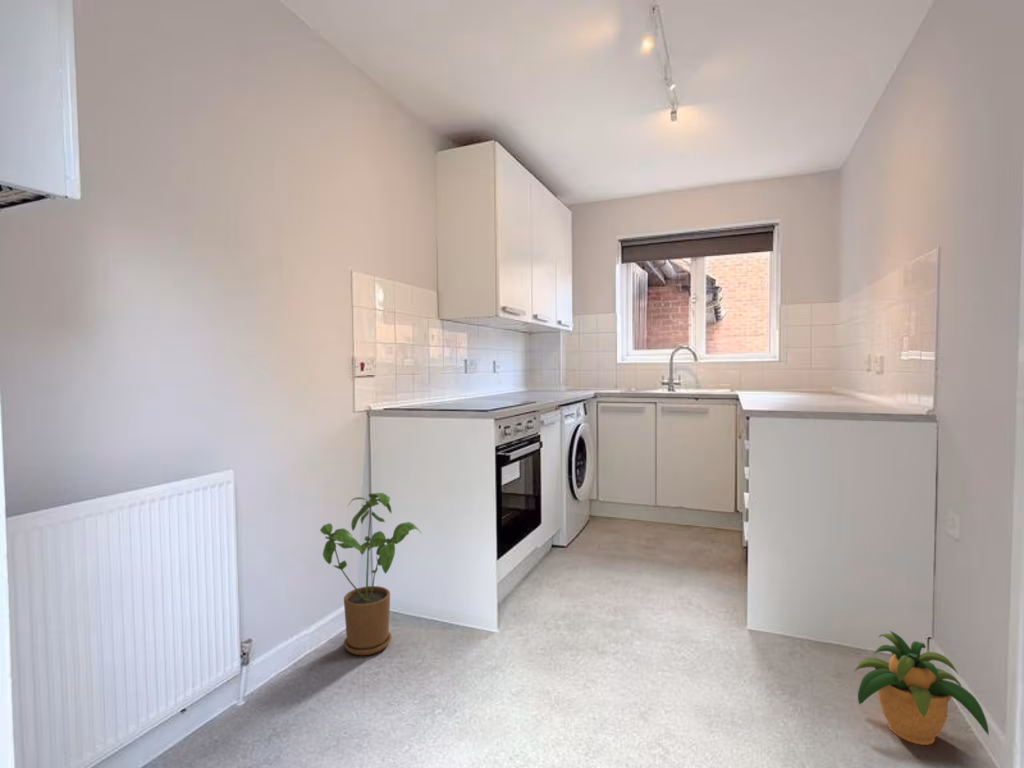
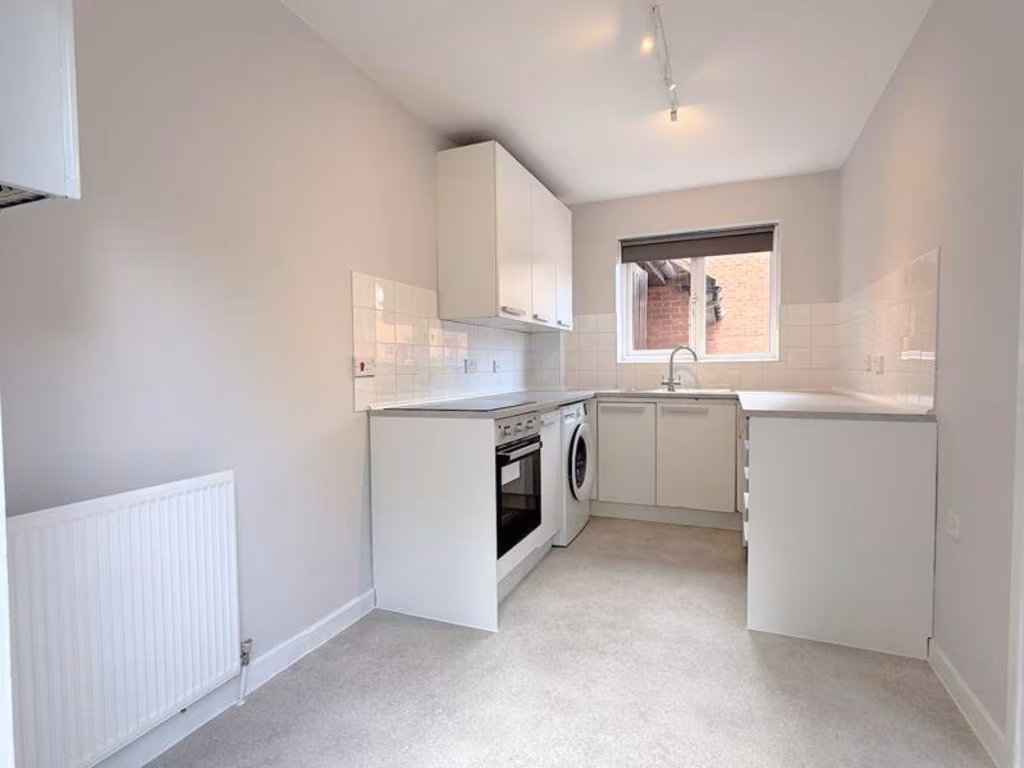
- house plant (373, 570)
- potted plant (909, 681)
